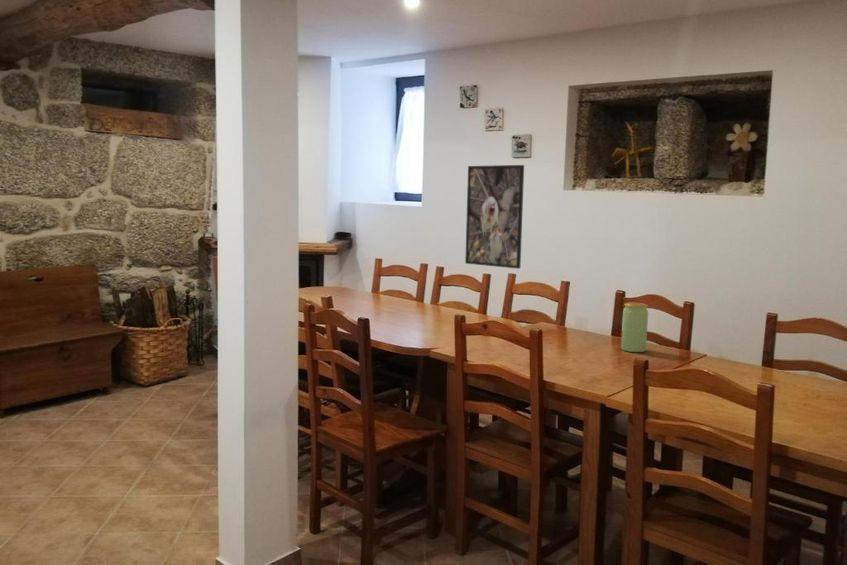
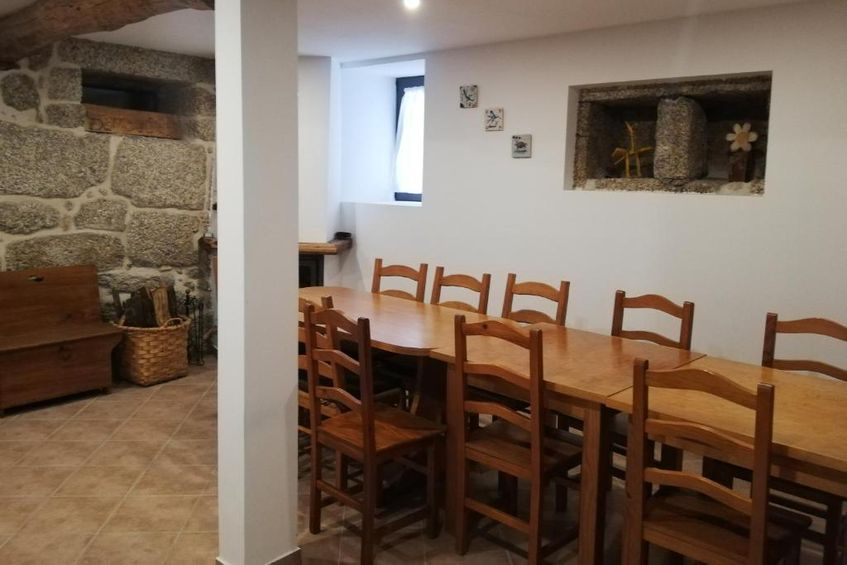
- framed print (493, 216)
- jar (634, 327)
